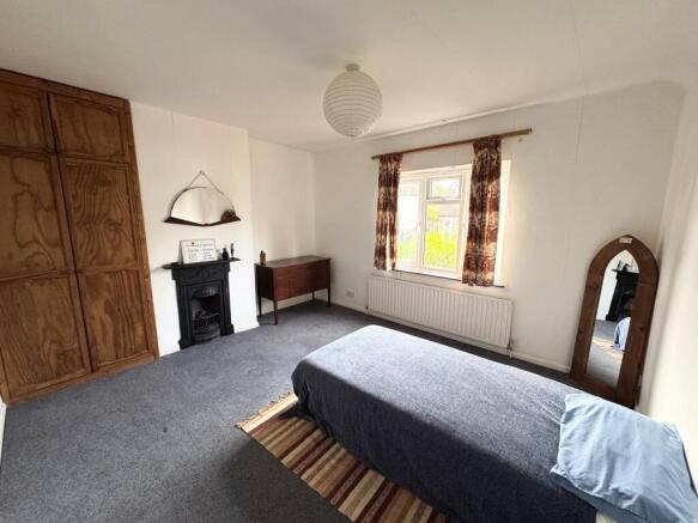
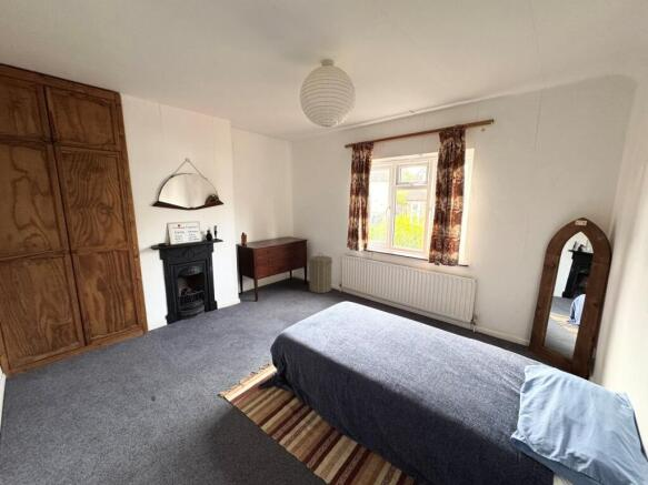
+ laundry hamper (320, 271)
